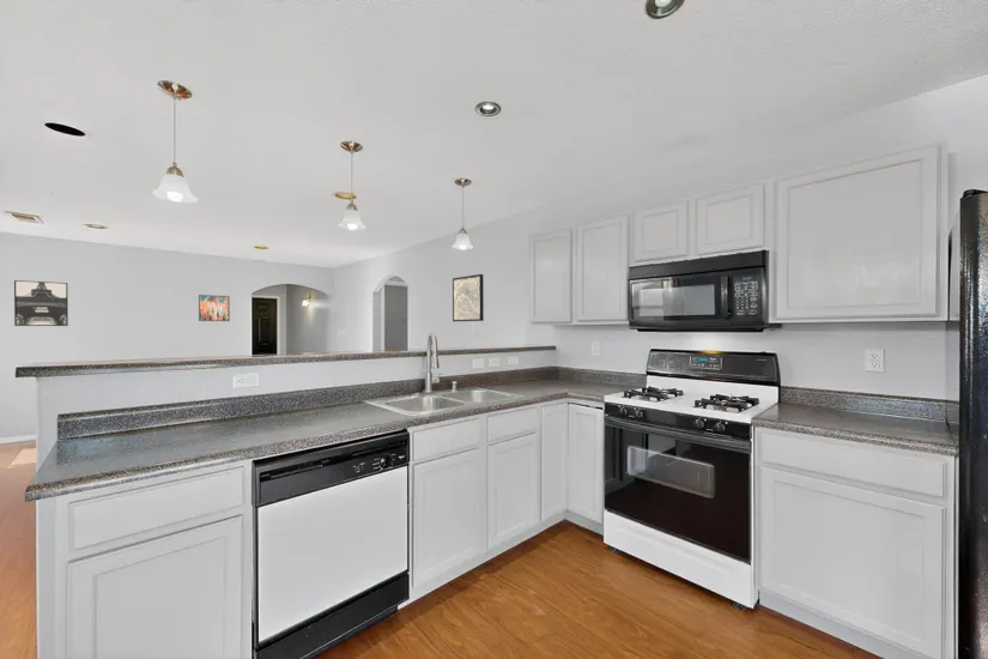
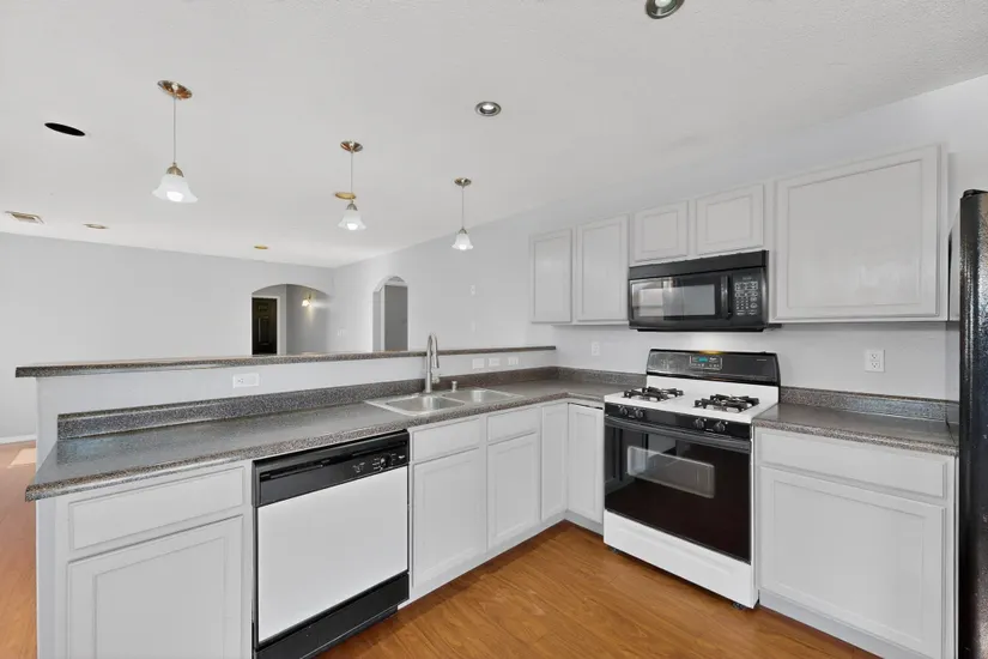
- wall art (467, 298)
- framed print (214, 308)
- wall art (42, 303)
